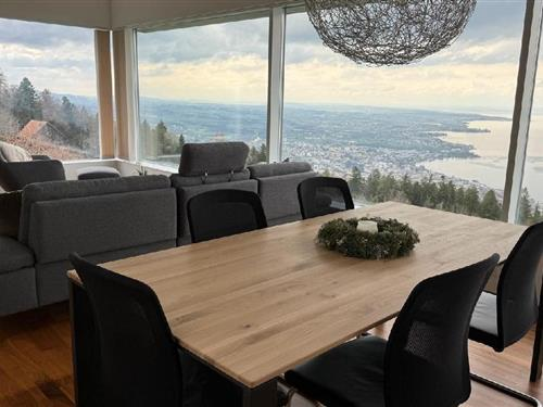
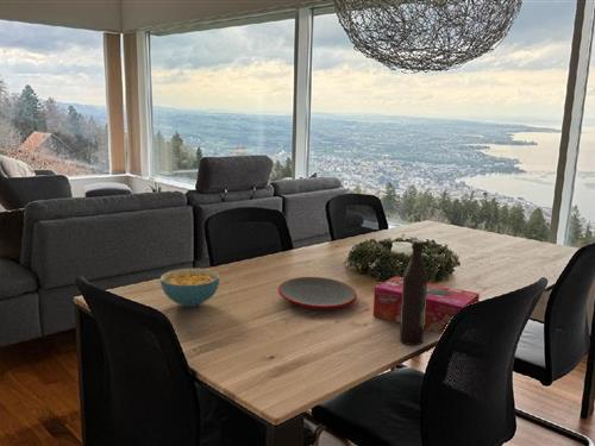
+ cereal bowl (190, 289)
+ wine bottle (414, 291)
+ plate (317, 293)
+ tissue box (426, 304)
